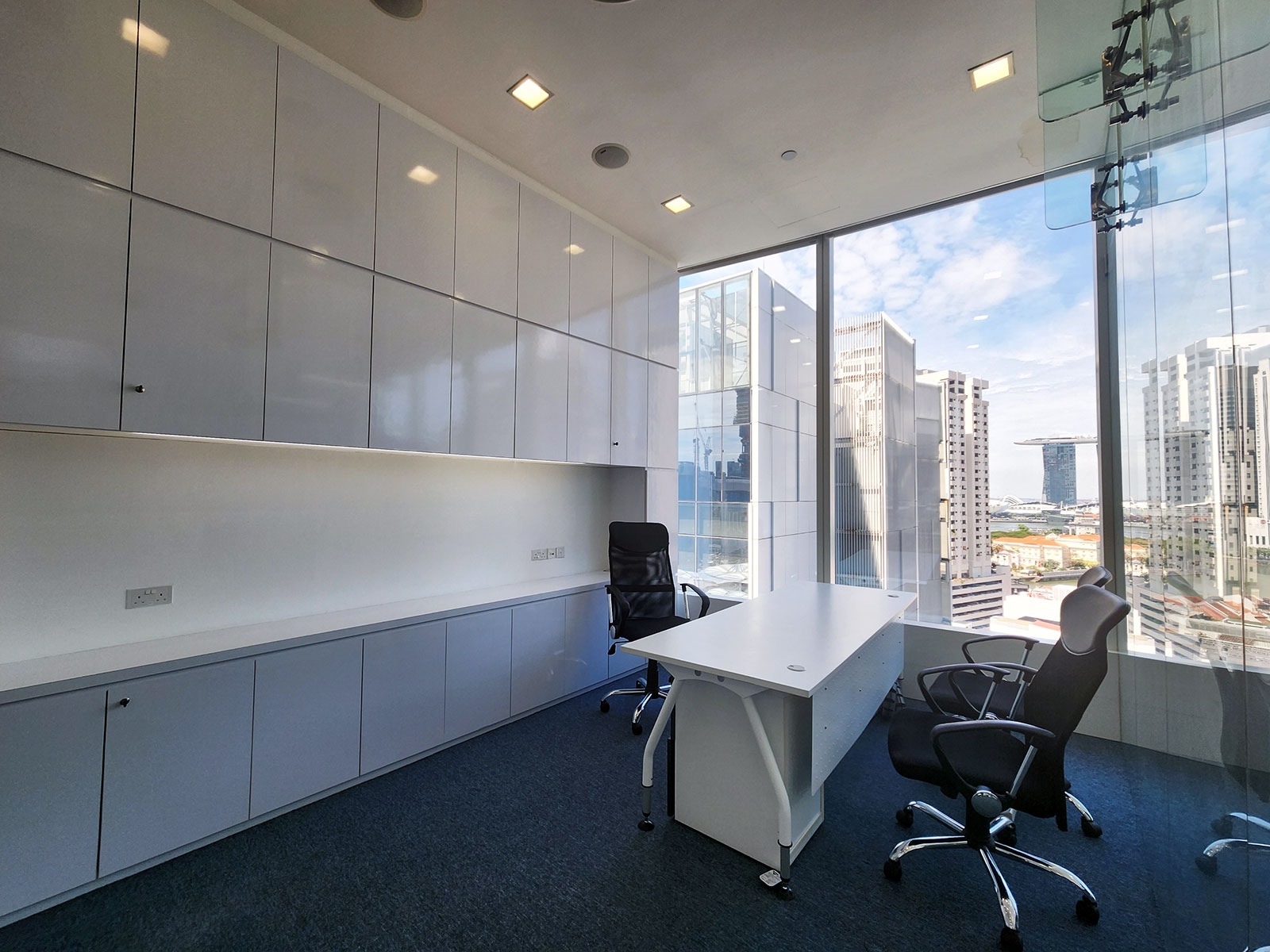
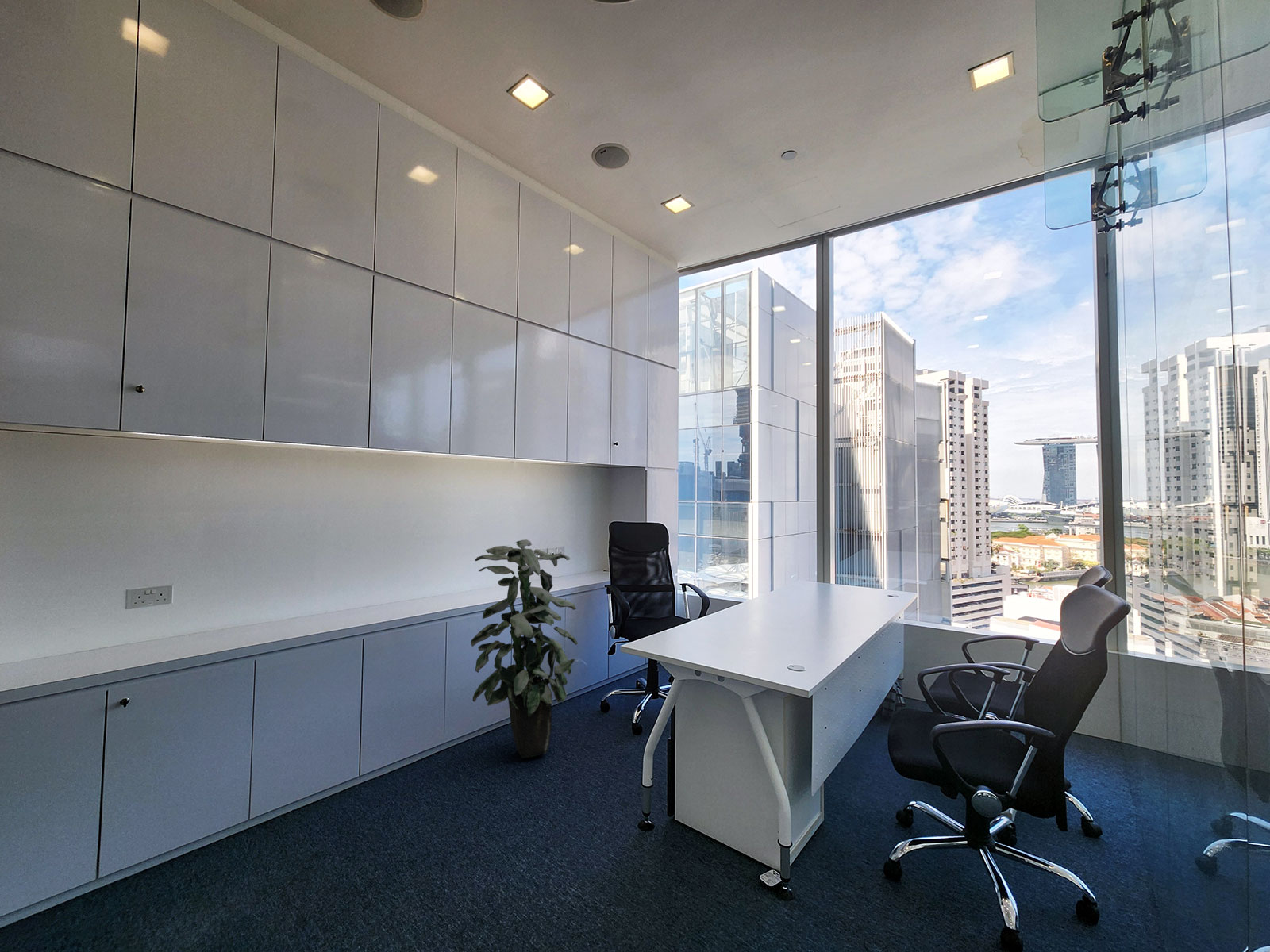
+ indoor plant (523, 643)
